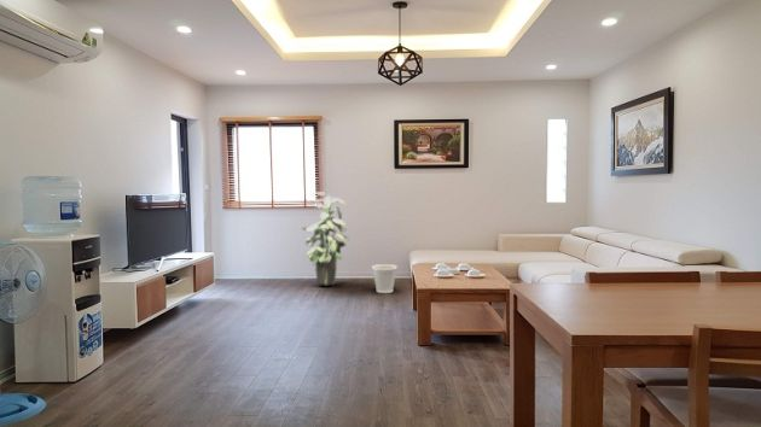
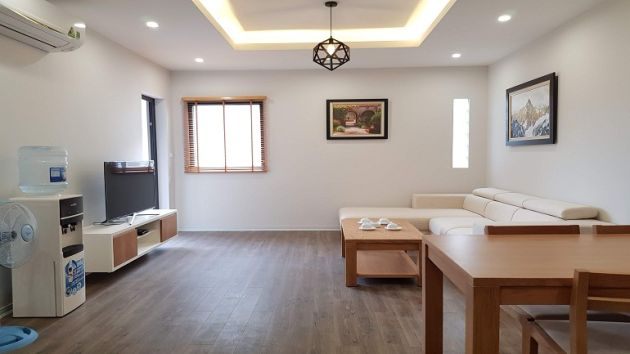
- wastebasket (384, 279)
- indoor plant (324, 239)
